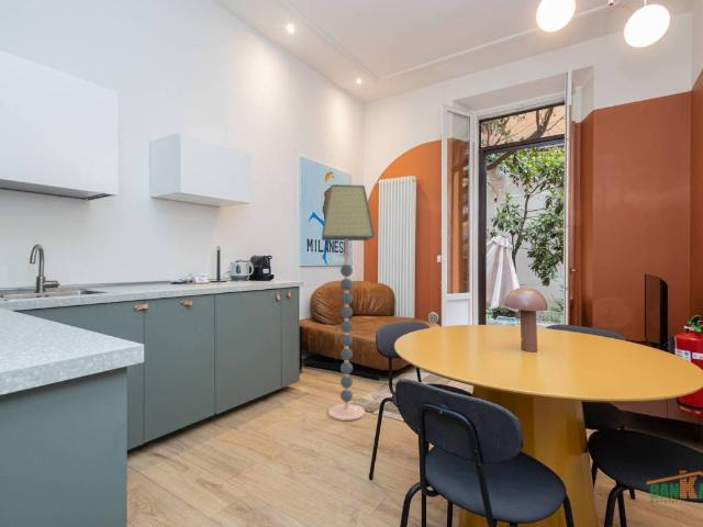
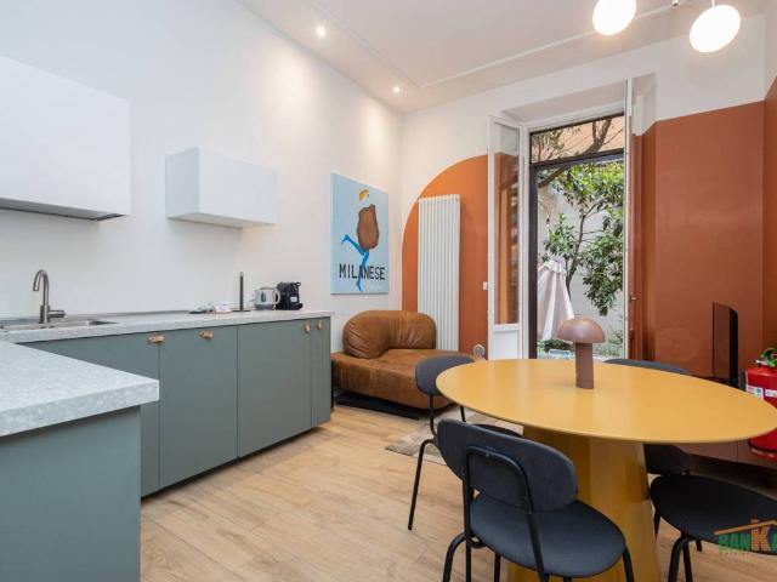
- floor lamp (346, 300)
